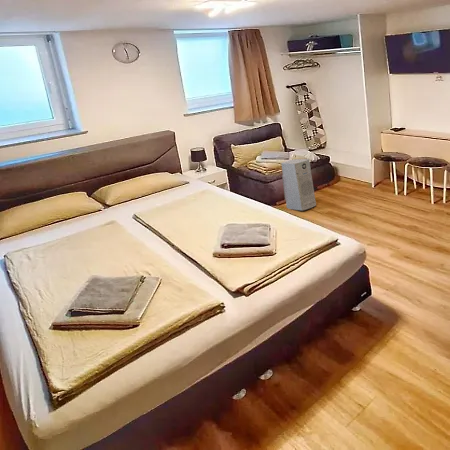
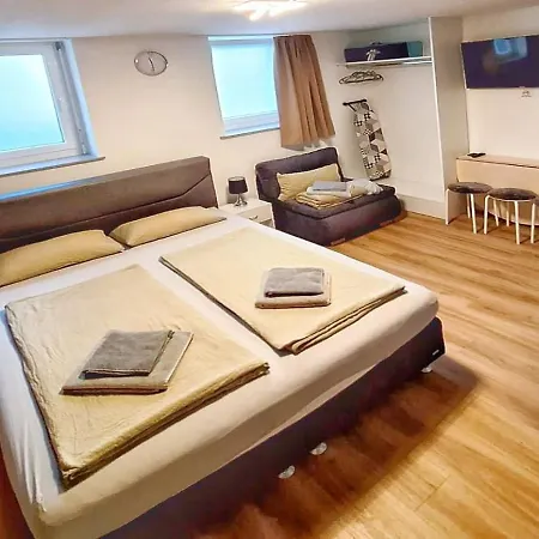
- air purifier (297, 184)
